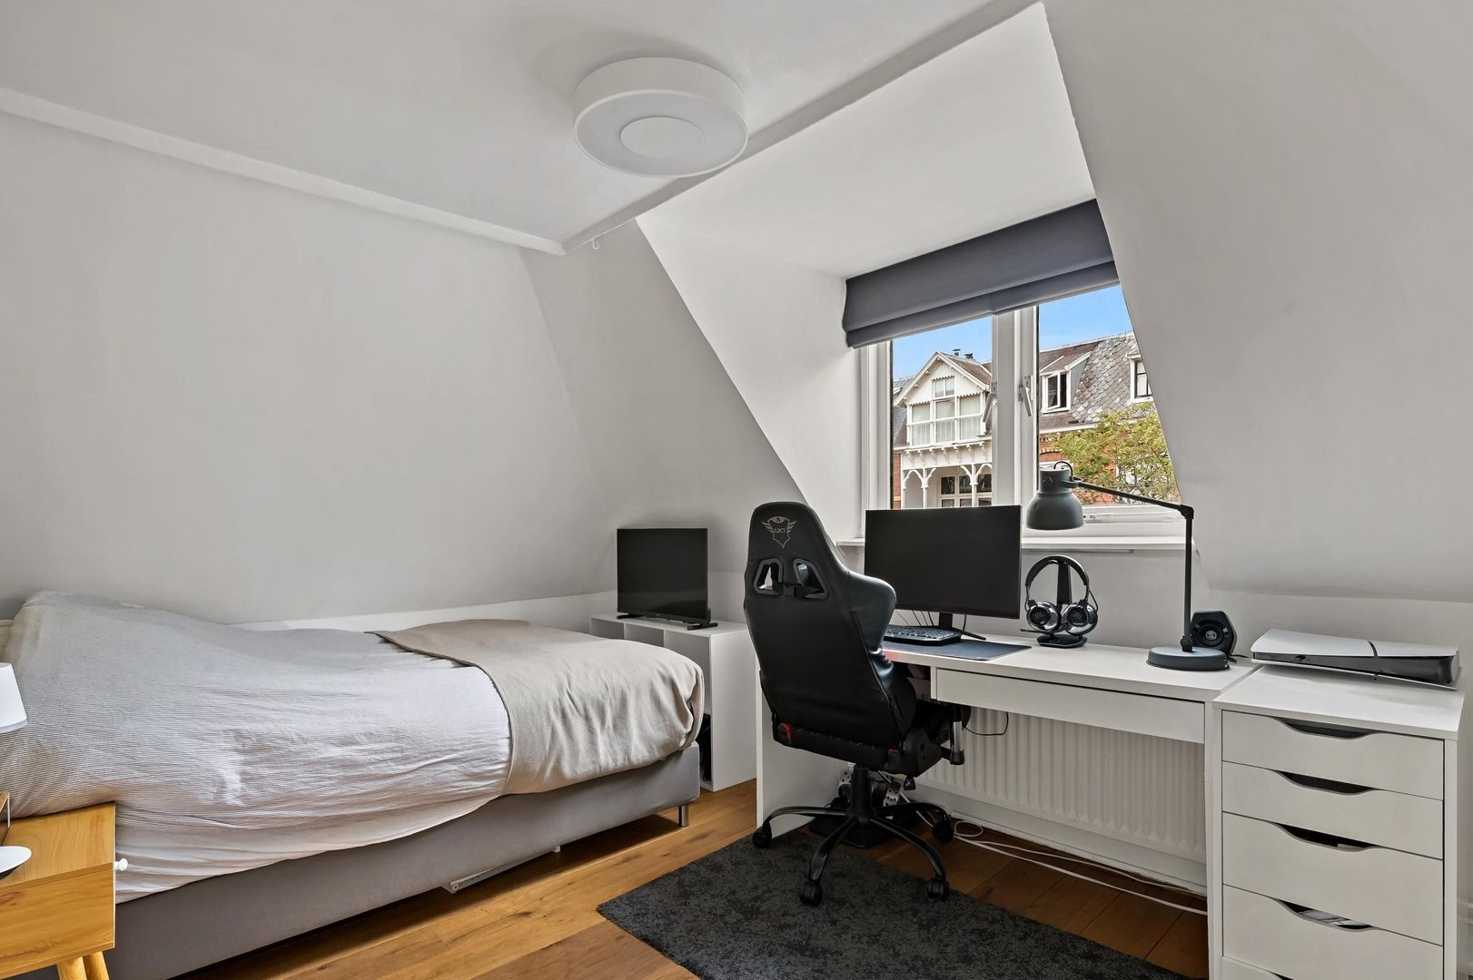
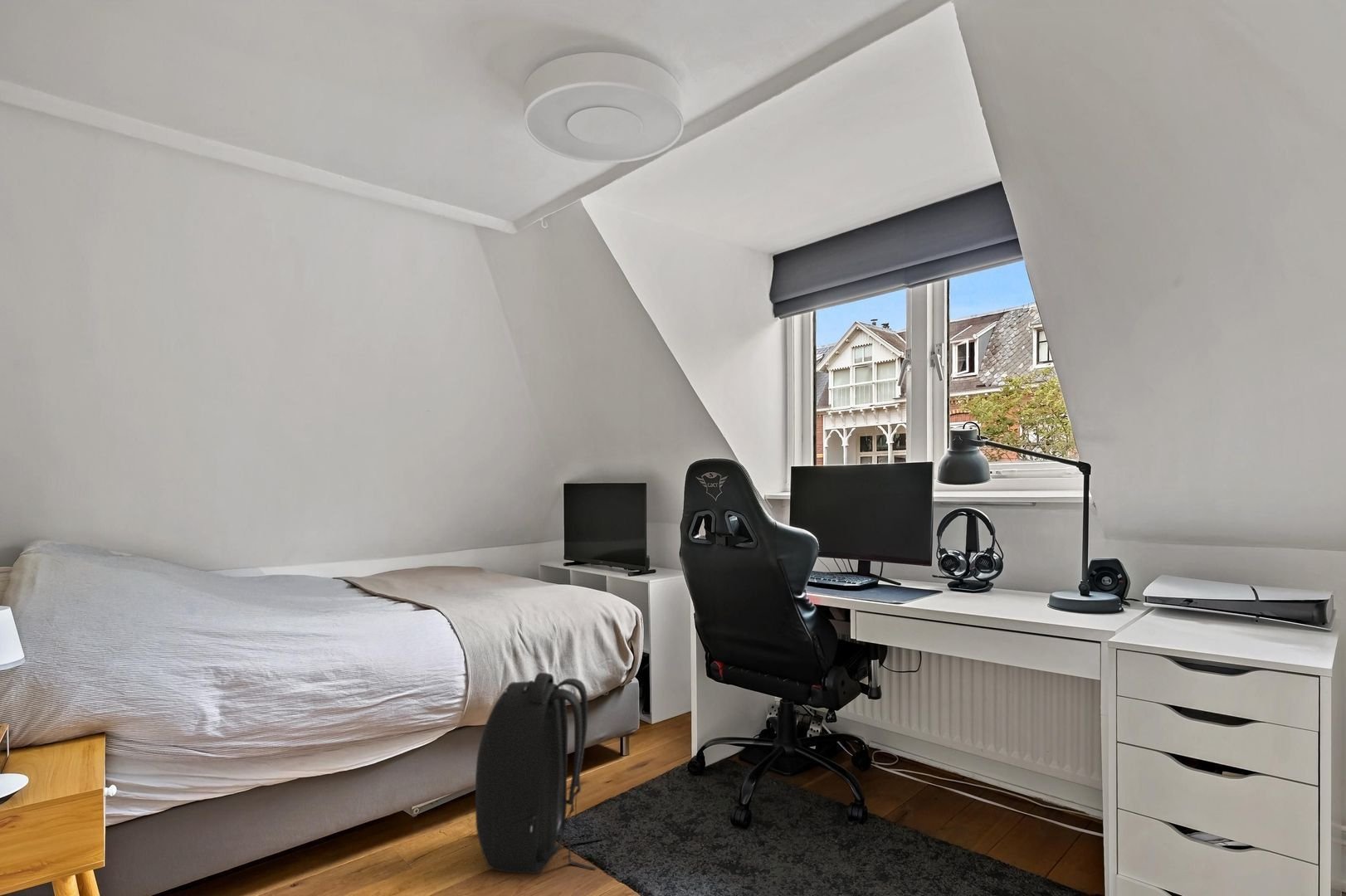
+ backpack (540, 764)
